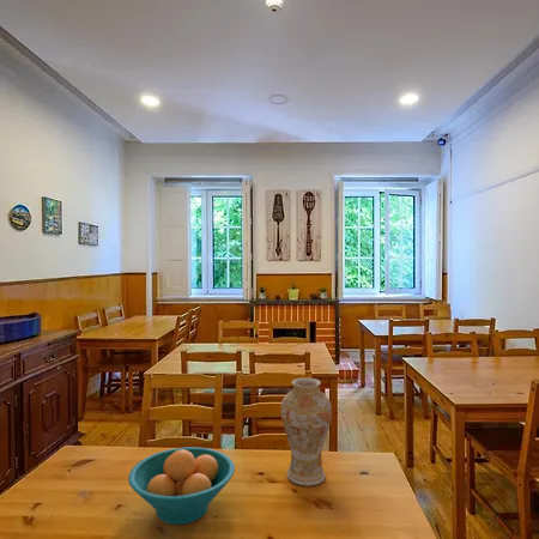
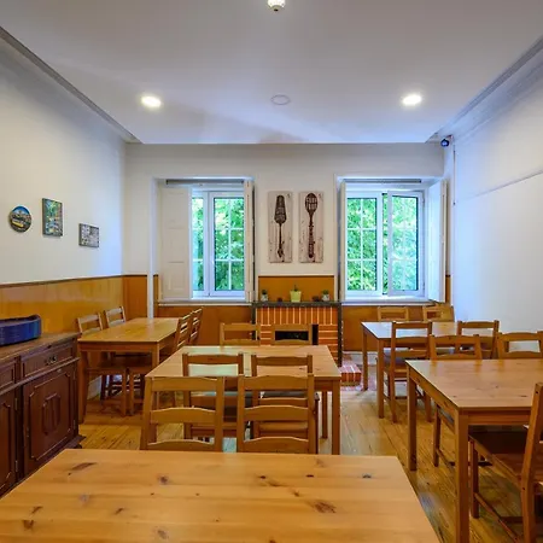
- fruit bowl (182, 480)
- vase (305, 429)
